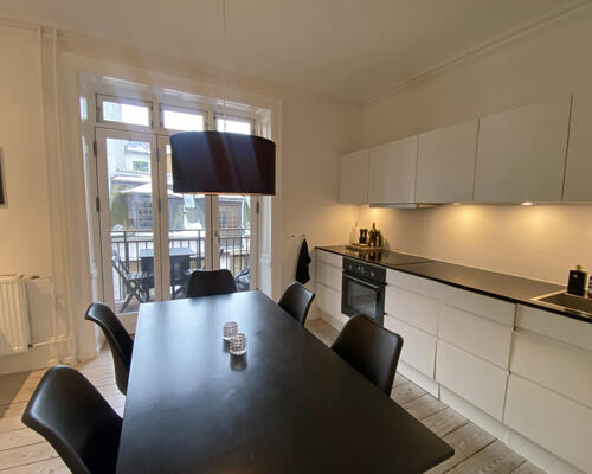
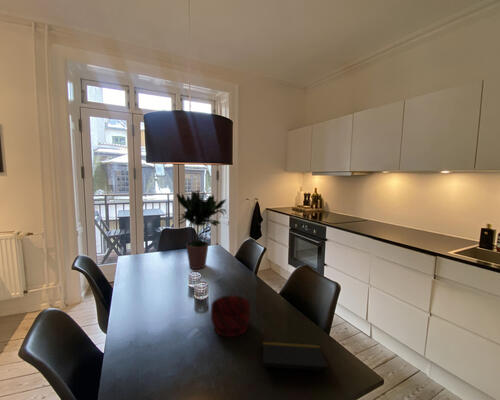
+ bowl (230, 314)
+ notepad (292, 354)
+ potted plant (203, 228)
